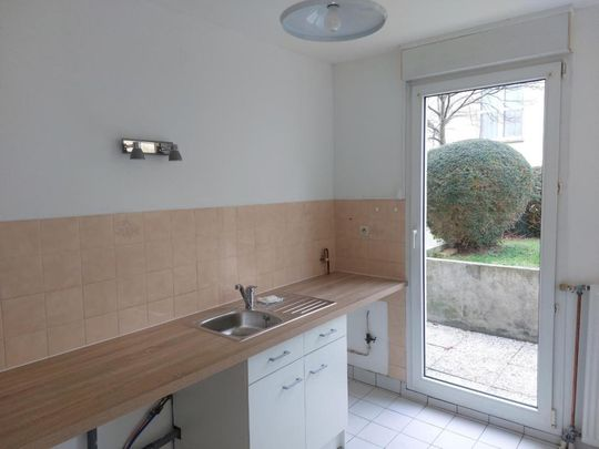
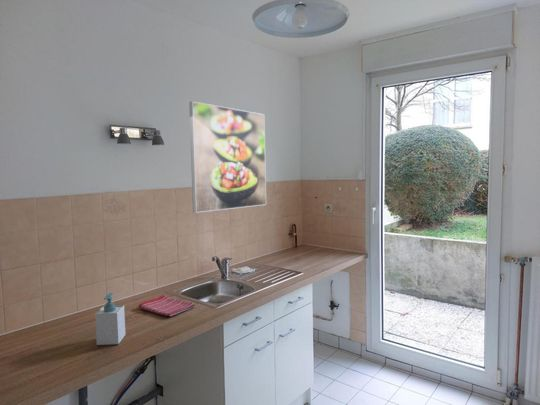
+ dish towel (166, 305)
+ soap bottle (110, 317)
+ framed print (232, 159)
